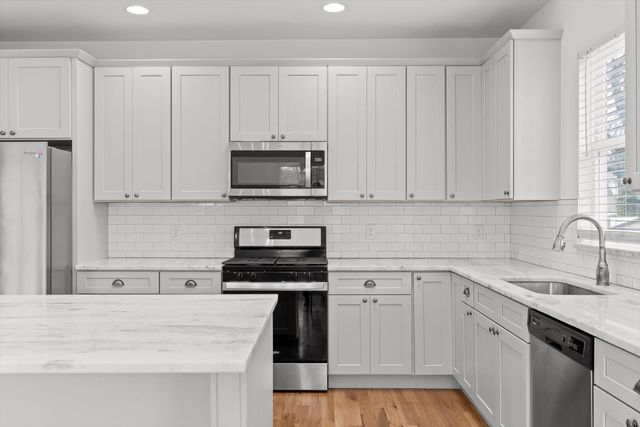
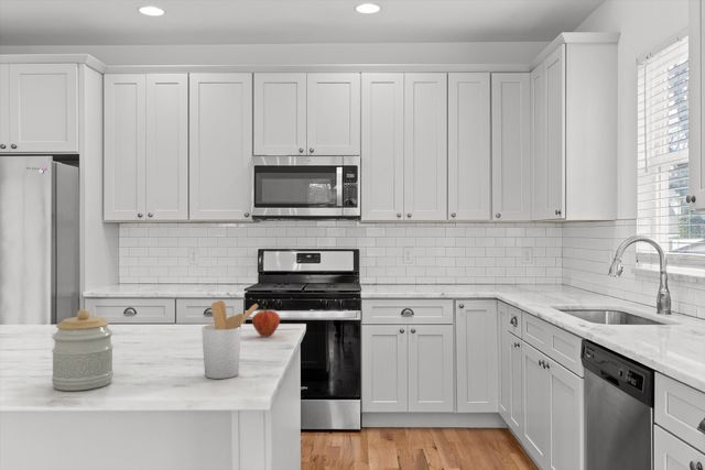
+ fruit (265, 321)
+ utensil holder (231, 338)
+ jar (83, 346)
